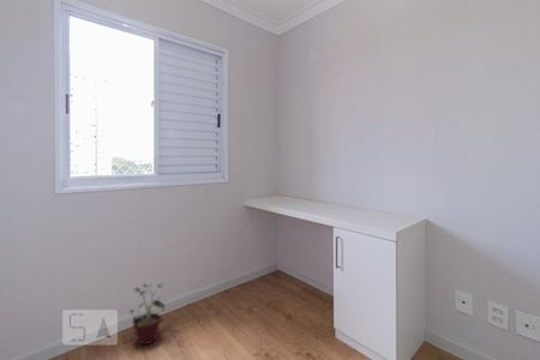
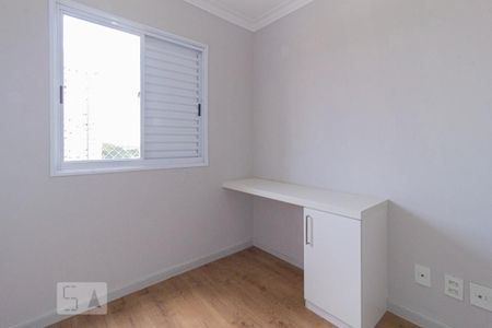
- potted plant (145, 308)
